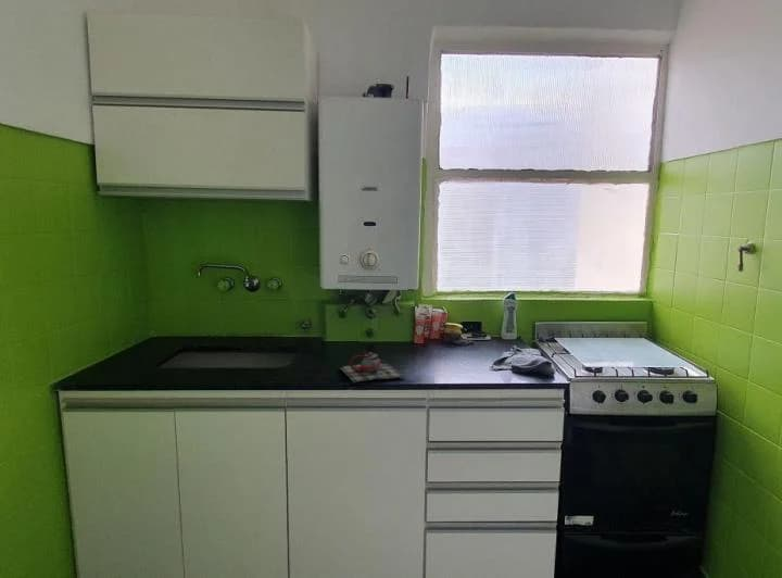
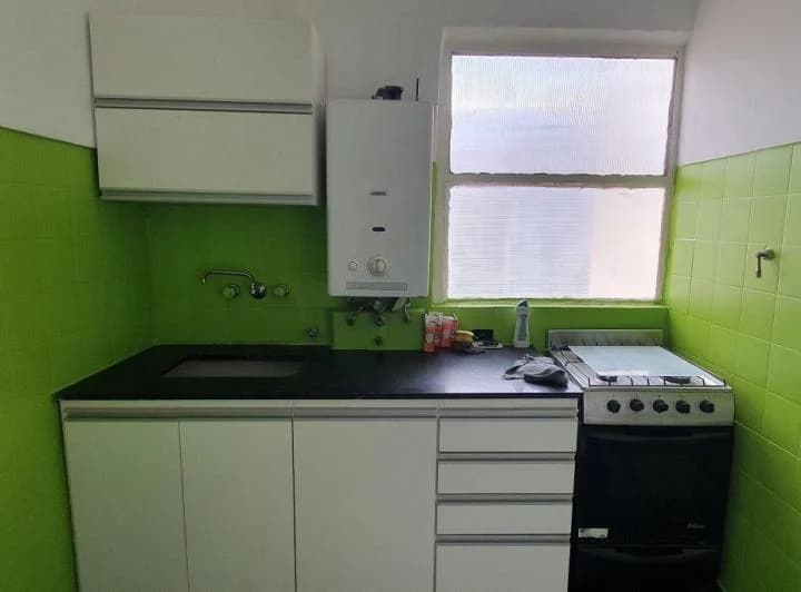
- teapot (370, 363)
